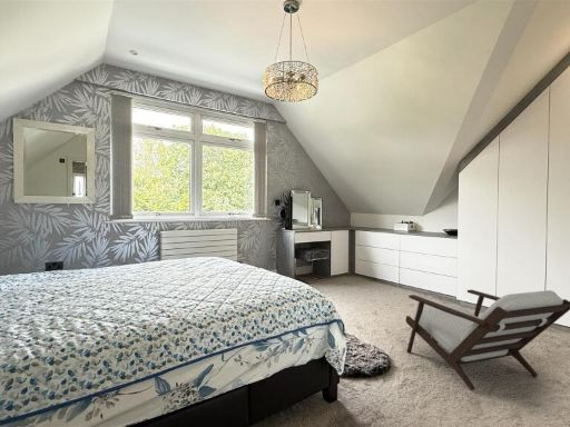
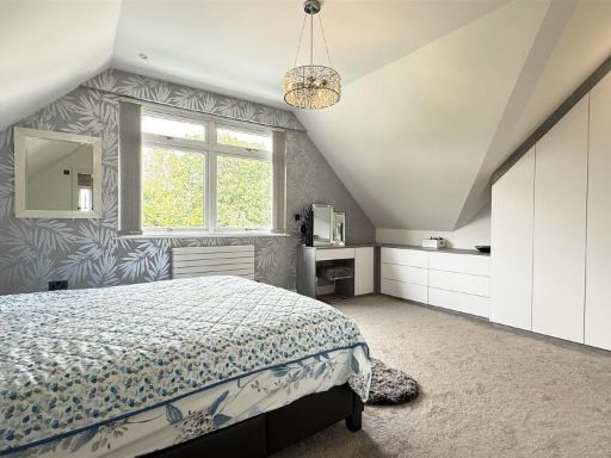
- armchair (476, 324)
